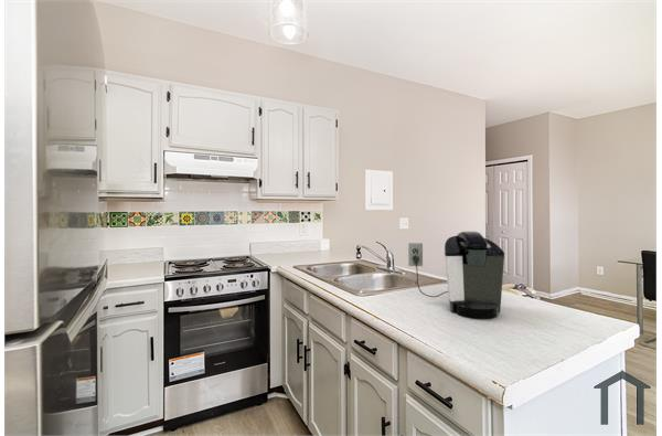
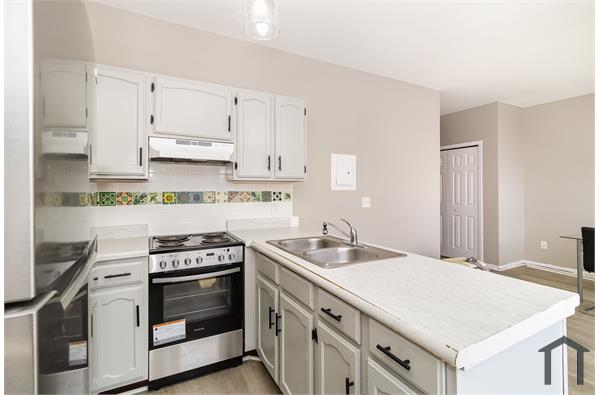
- coffee maker (456, 269)
